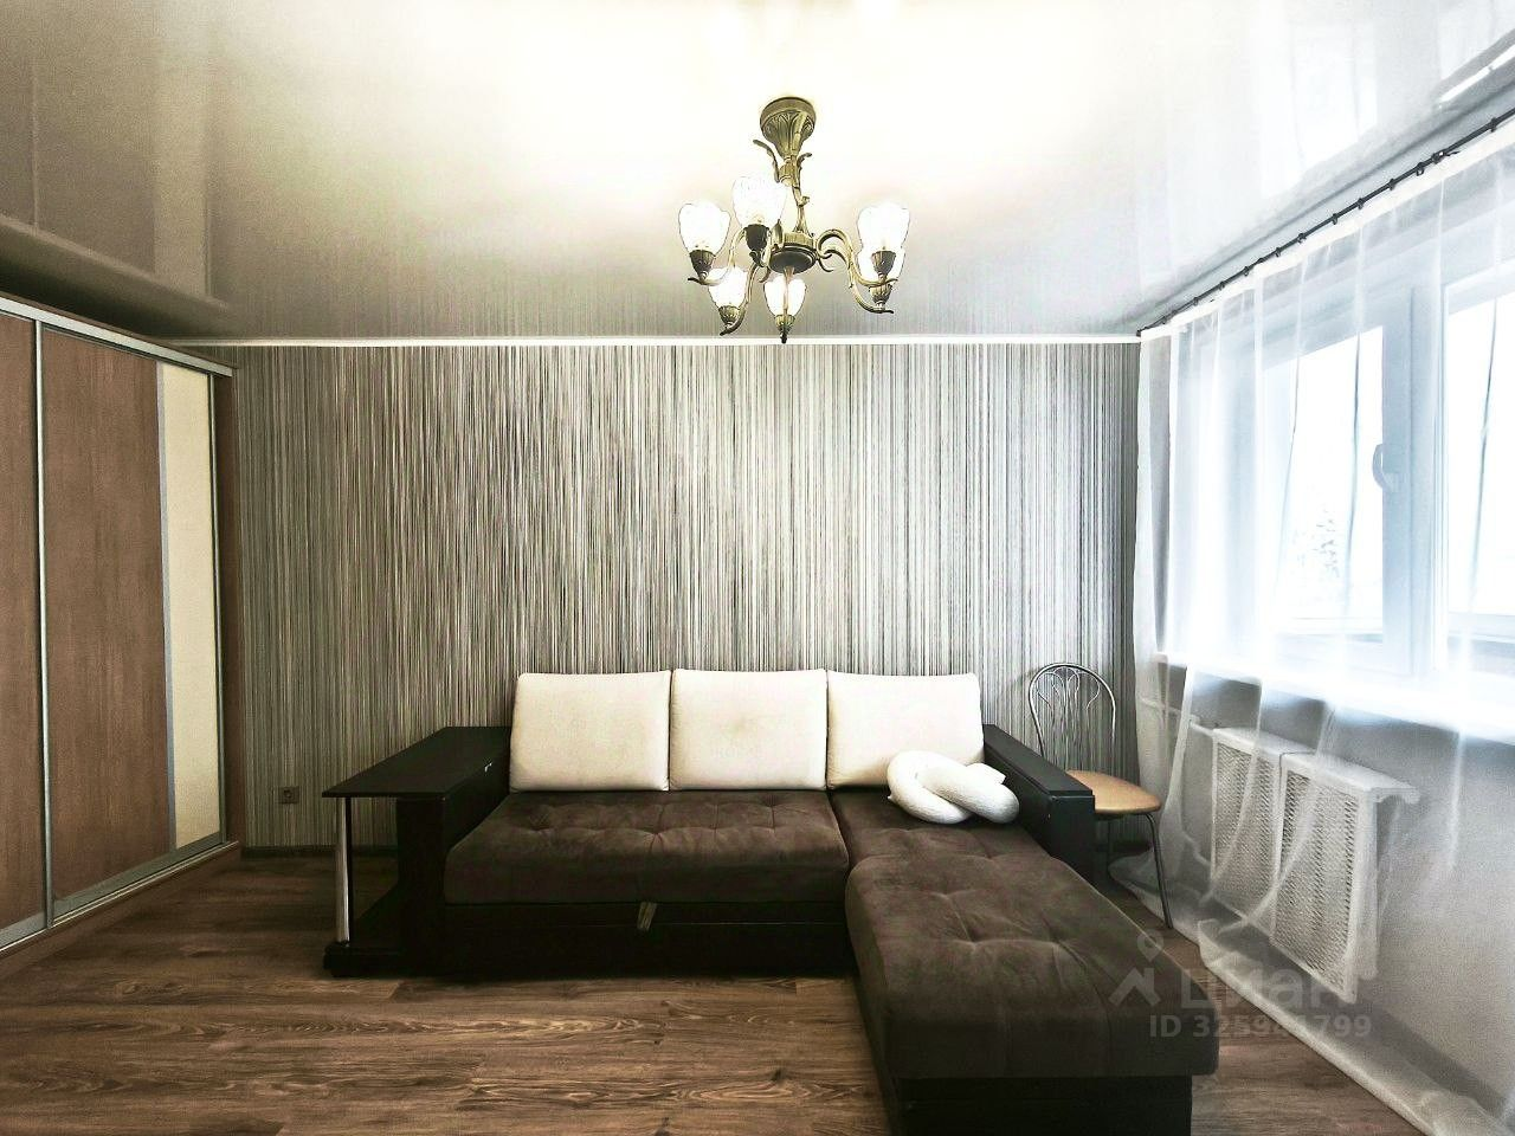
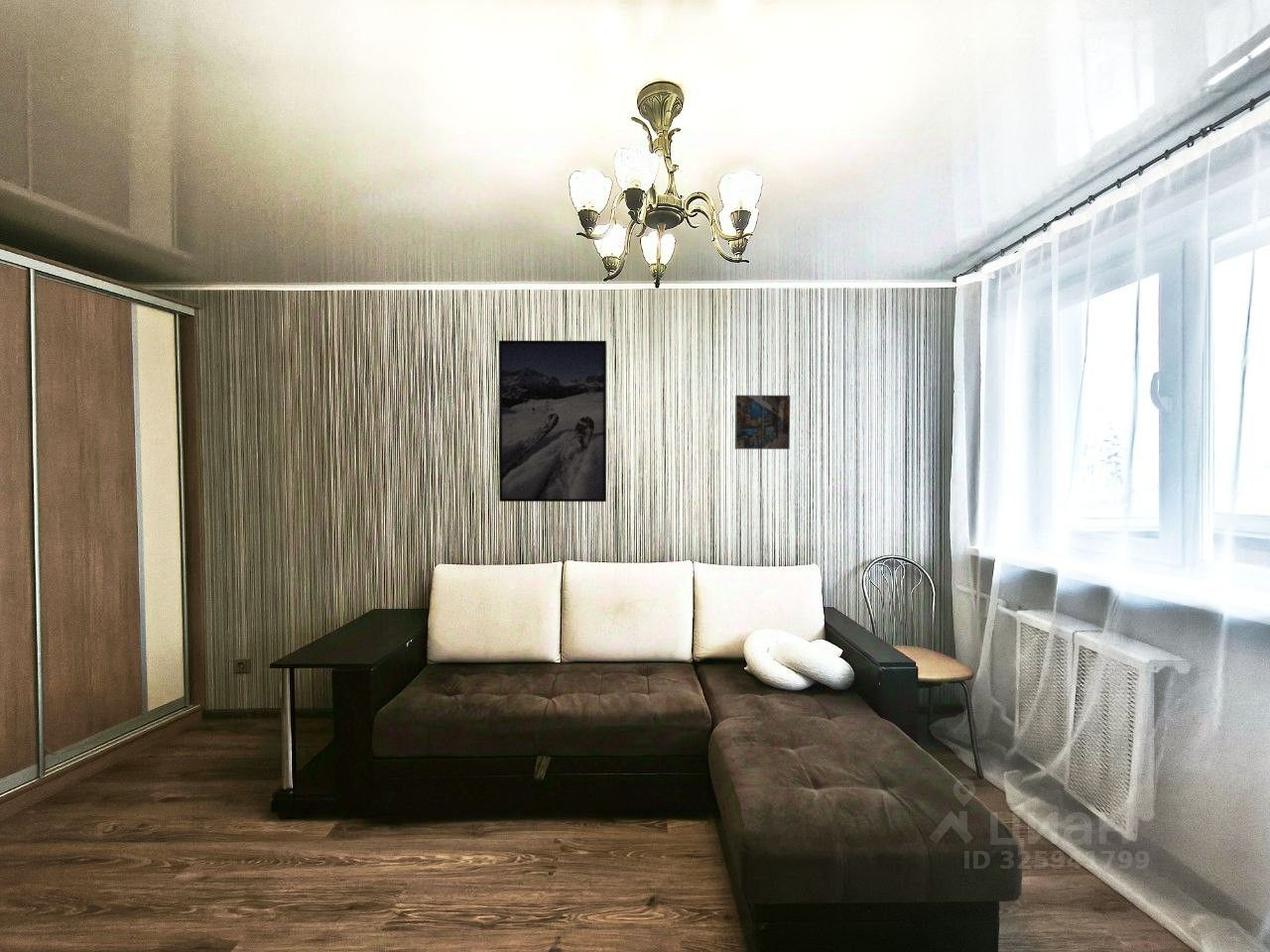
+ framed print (553, 421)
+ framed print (762, 421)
